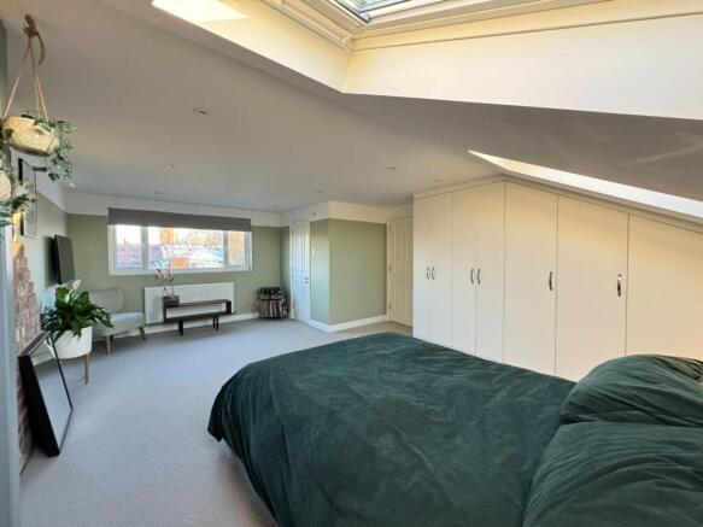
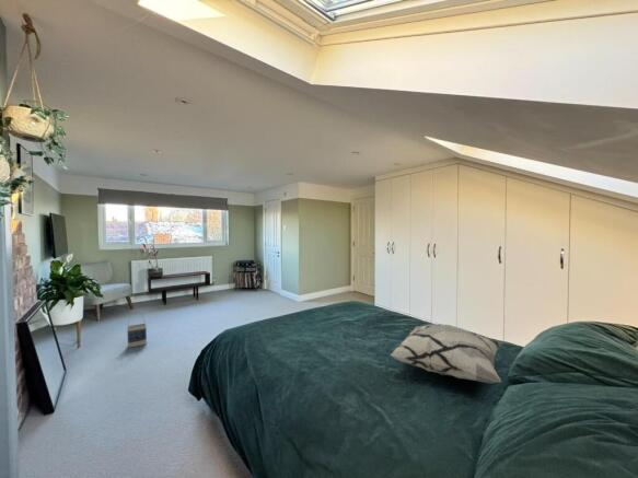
+ decorative pillow (448, 348)
+ bag (137, 327)
